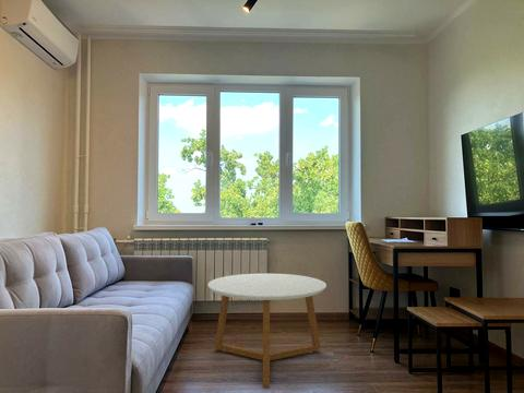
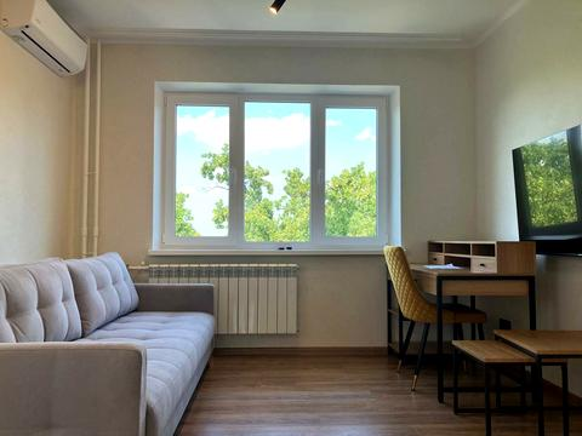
- coffee table (264, 321)
